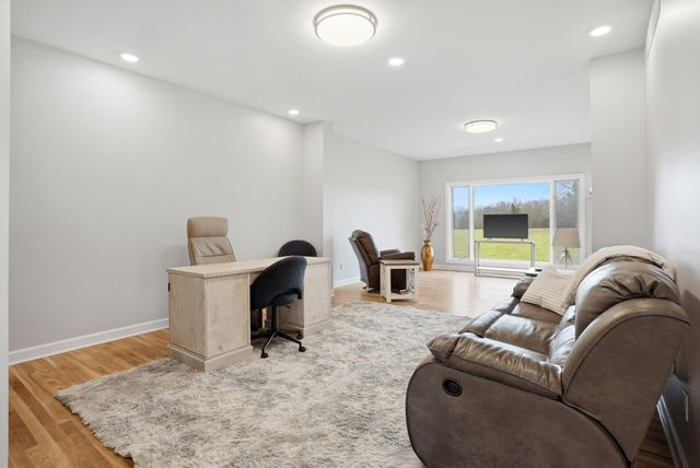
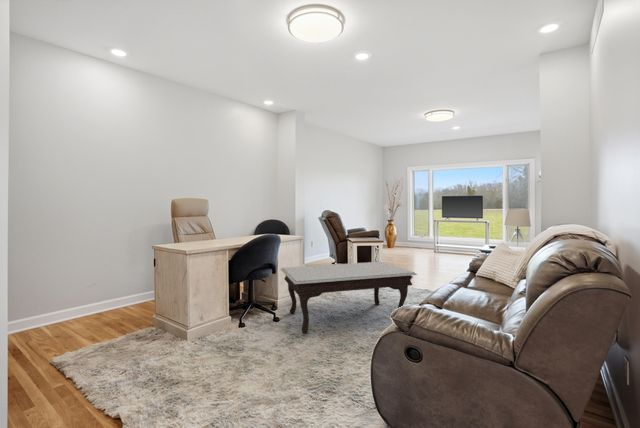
+ coffee table (345, 290)
